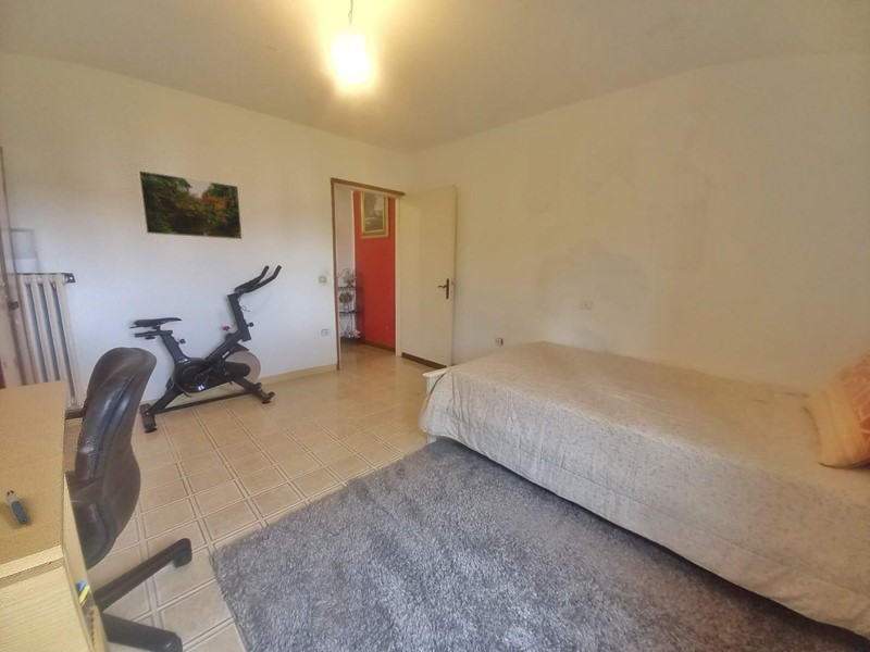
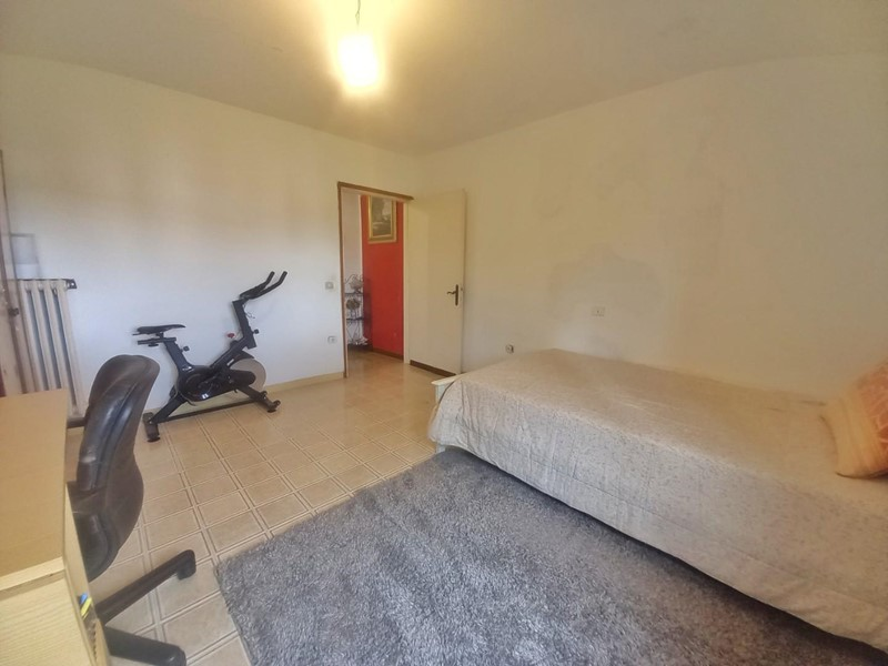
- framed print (195, 208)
- pen (14, 506)
